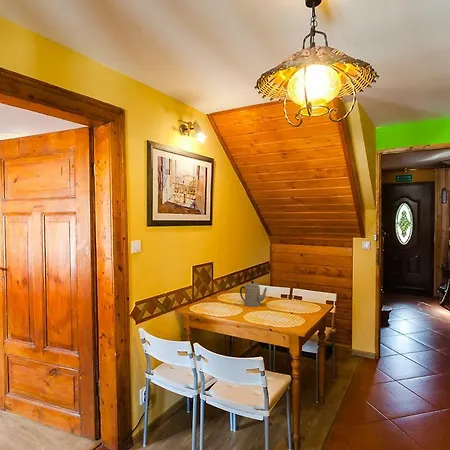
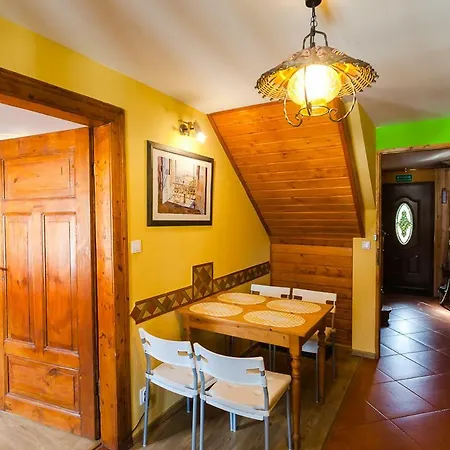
- teapot (253, 292)
